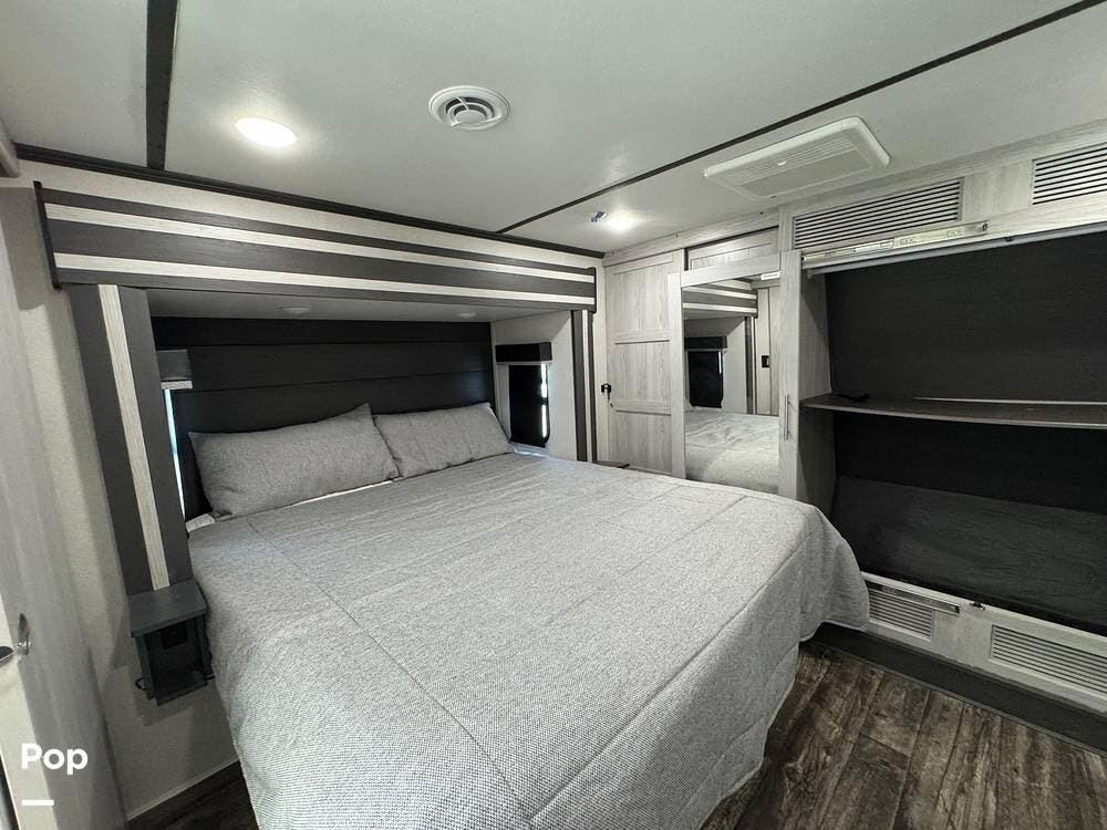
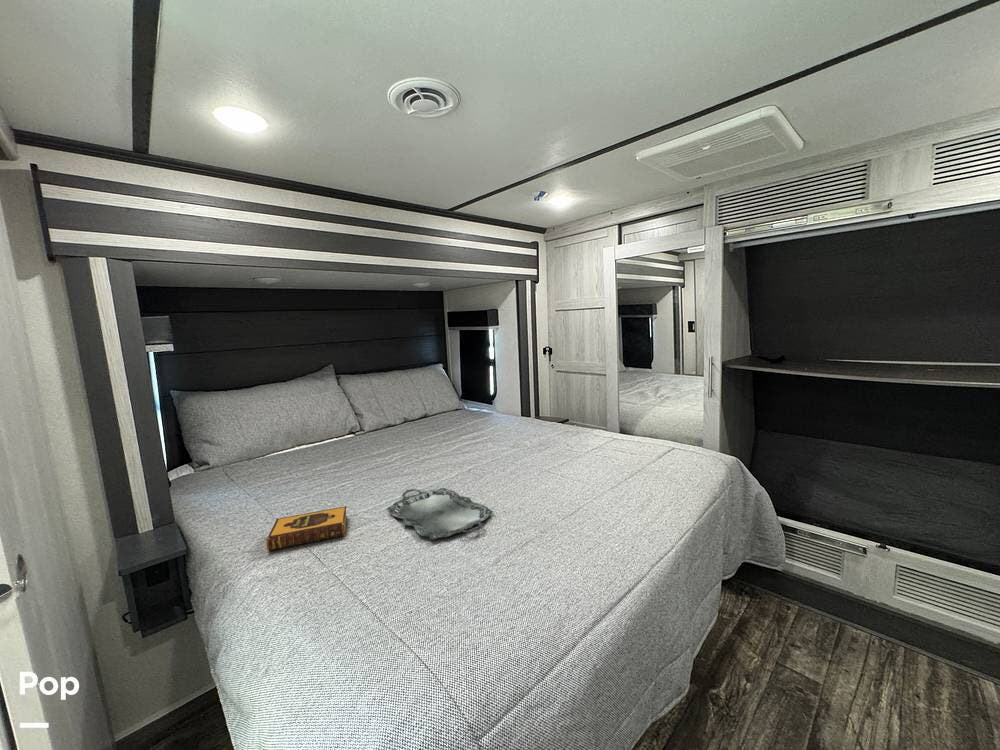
+ hardback book (309, 528)
+ serving tray (438, 510)
